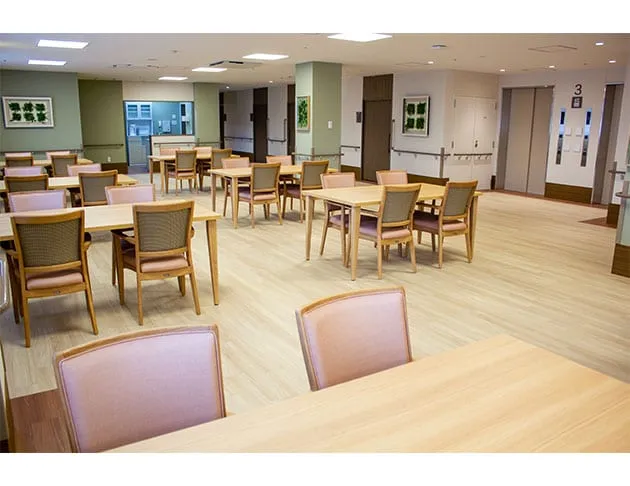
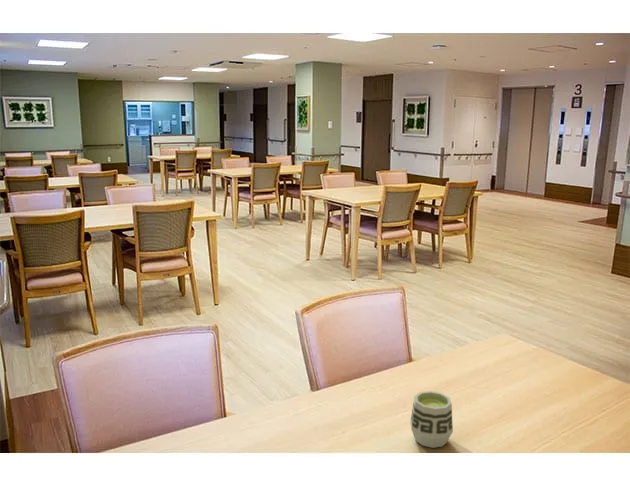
+ cup (431, 419)
